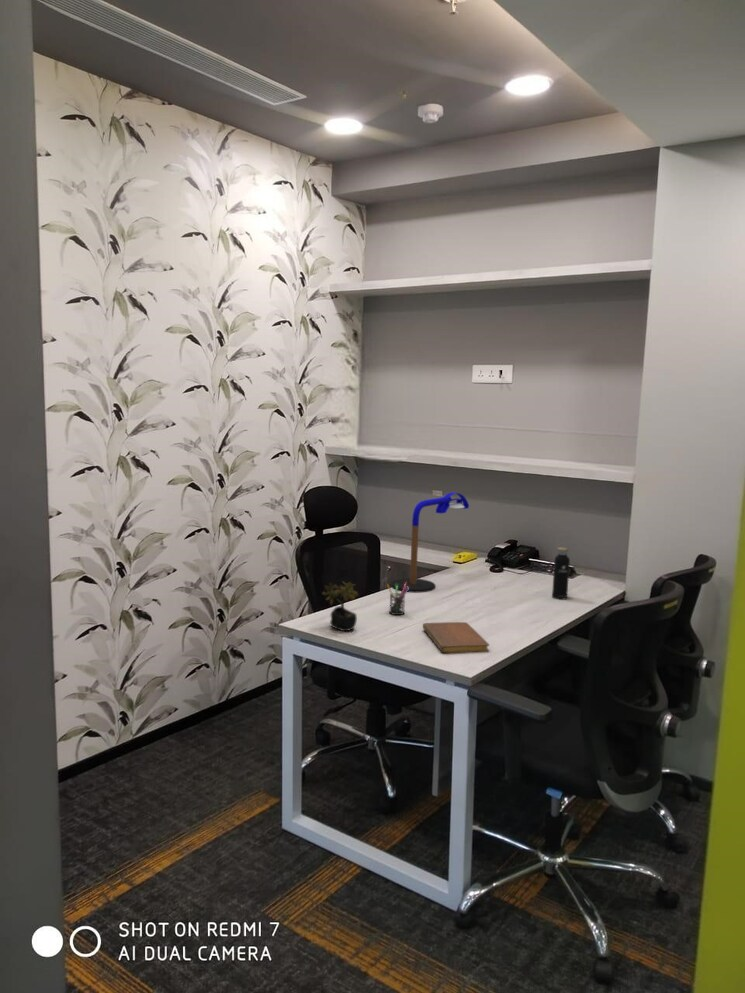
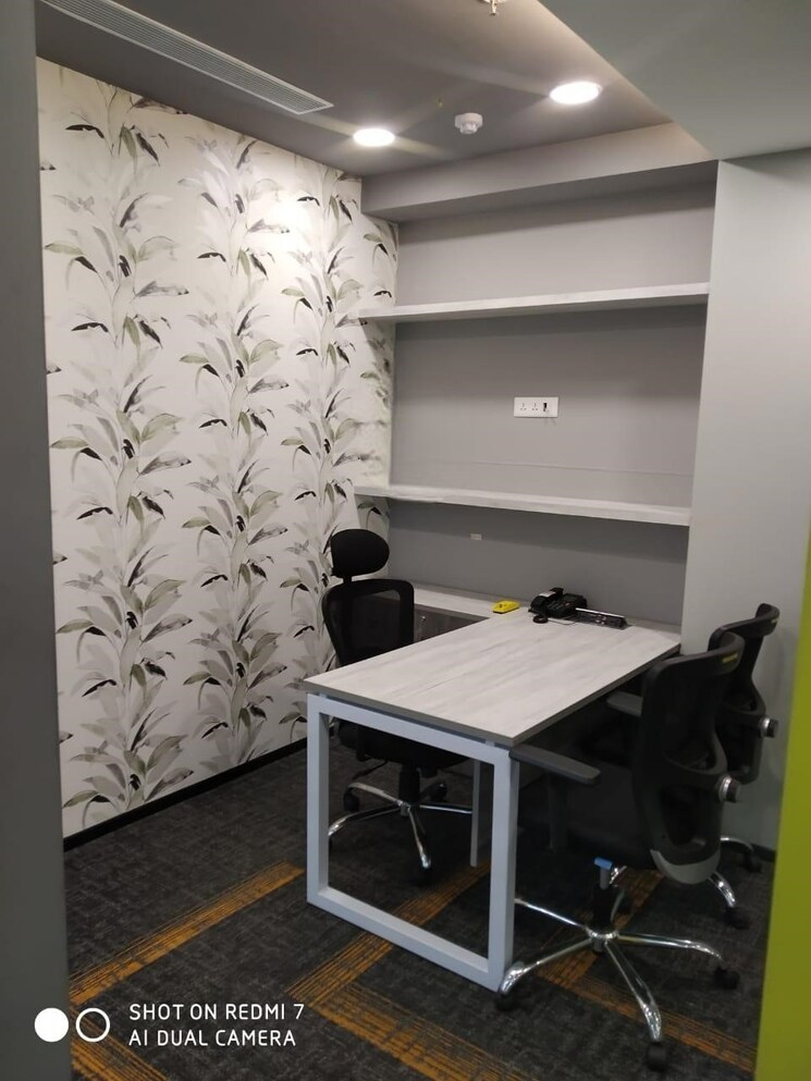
- water bottle (561, 570)
- succulent plant (342, 604)
- desk lamp (417, 538)
- notebook (454, 636)
- pen holder (398, 597)
